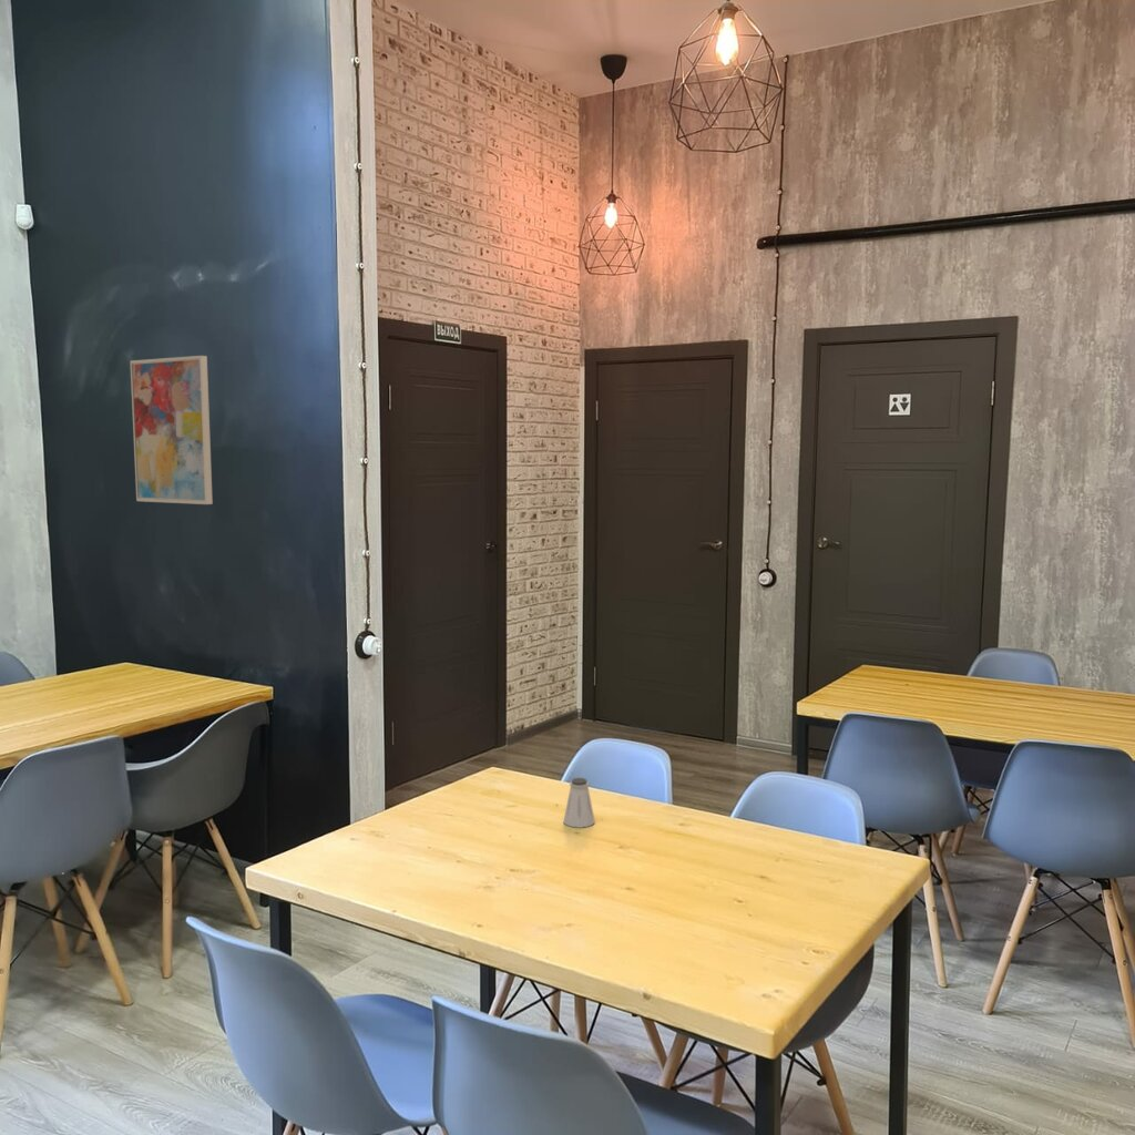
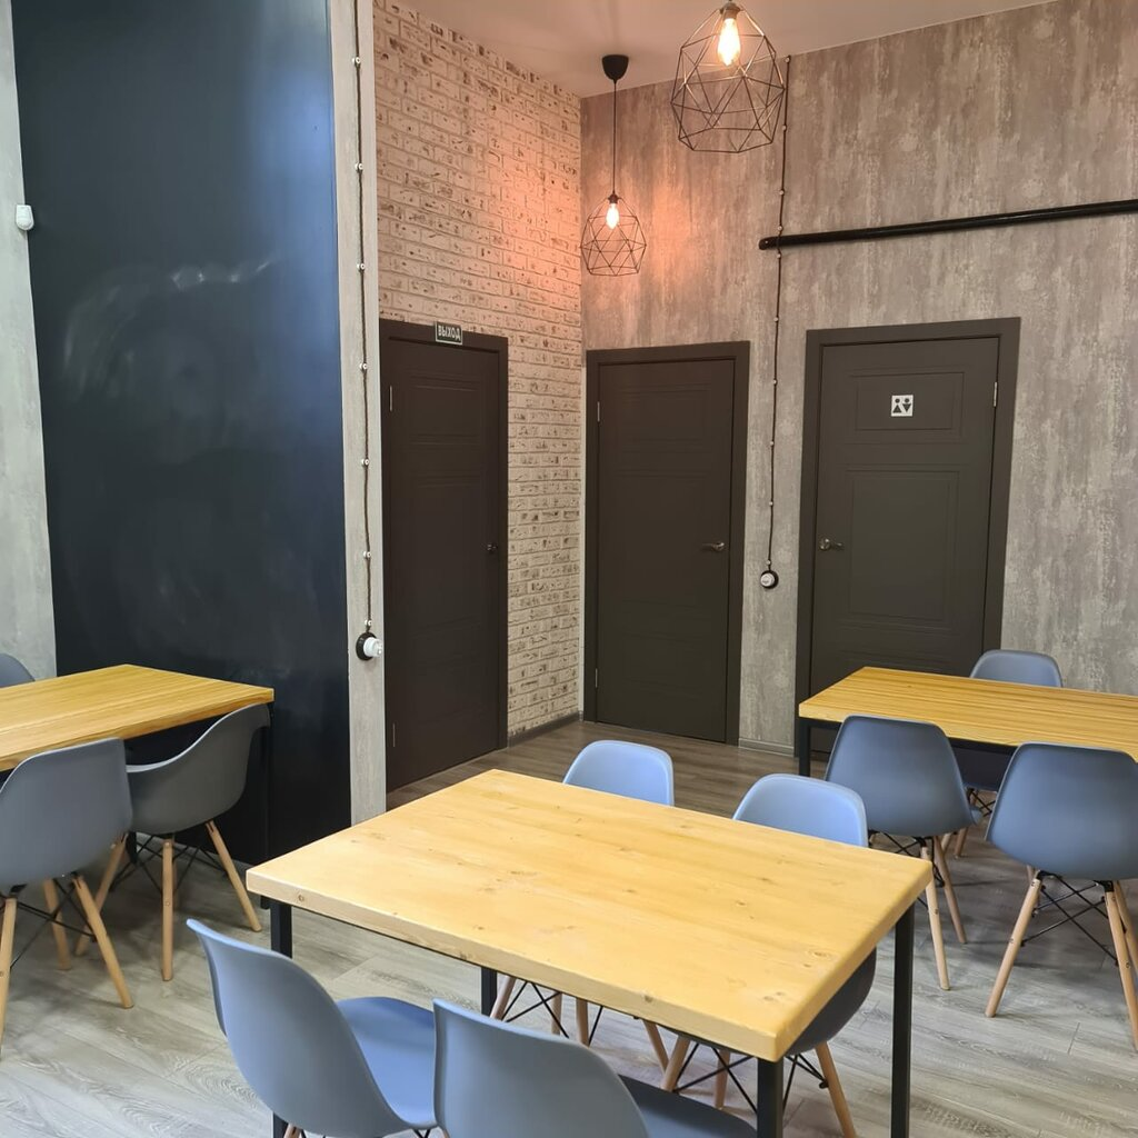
- saltshaker (579, 800)
- wall art (170, 430)
